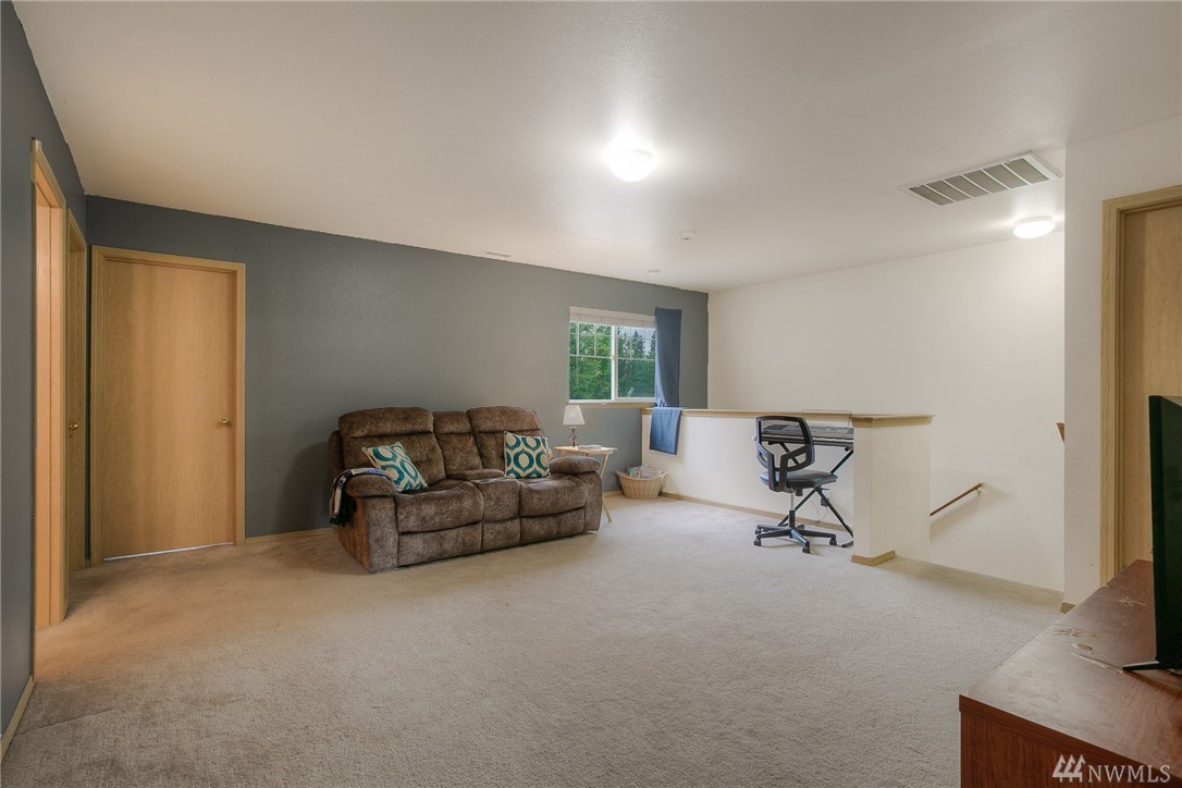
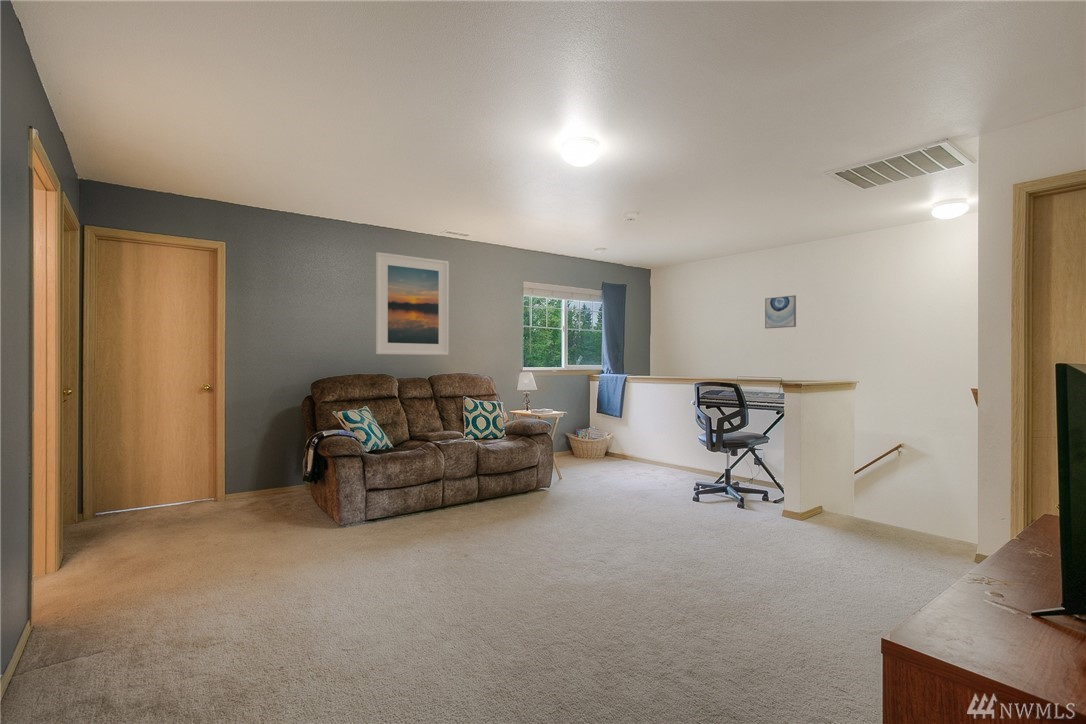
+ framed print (413, 305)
+ wall art (780, 312)
